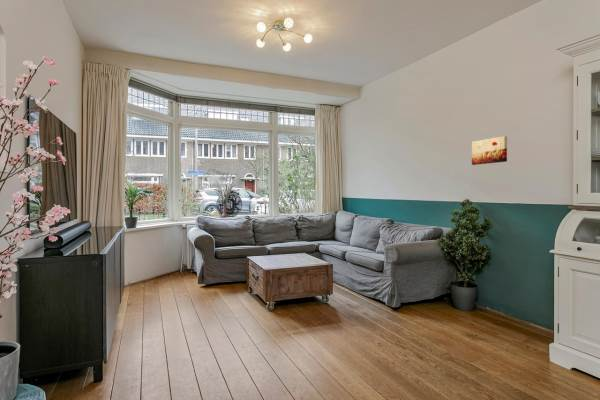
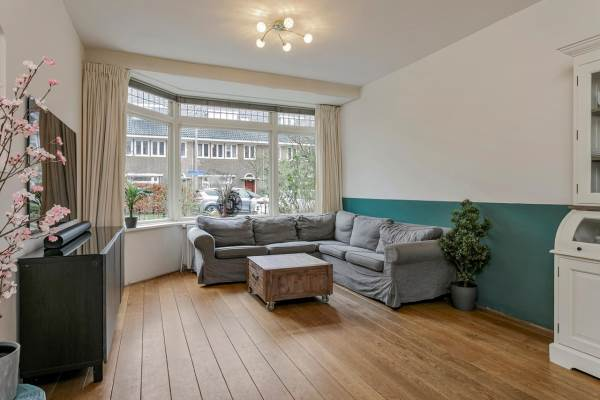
- wall art (488, 151)
